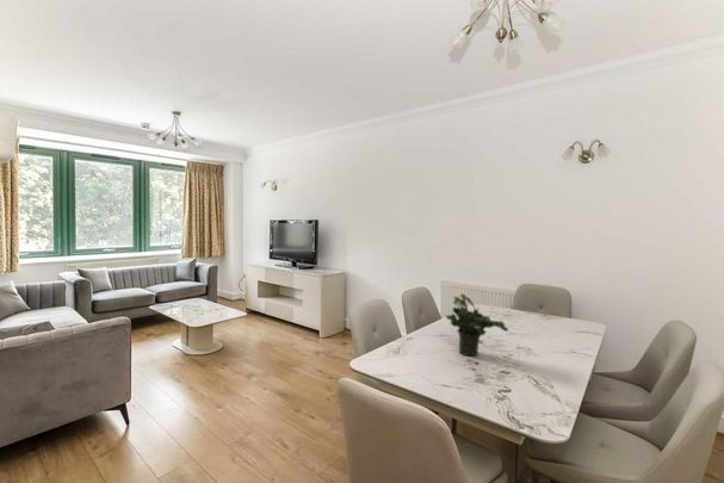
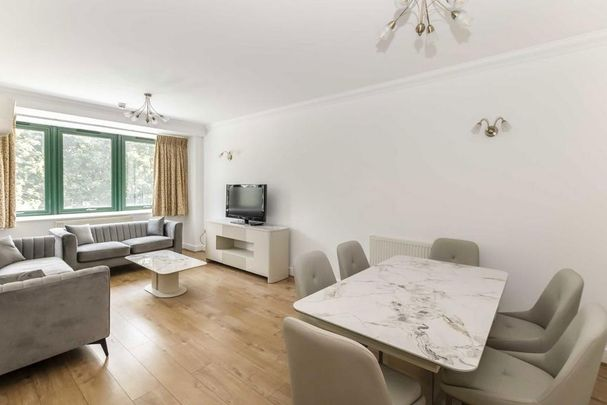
- potted plant (474, 326)
